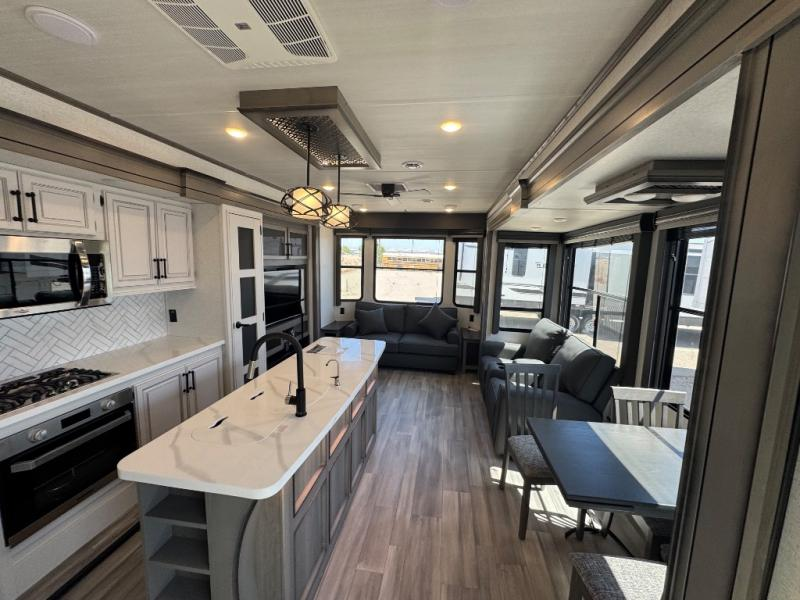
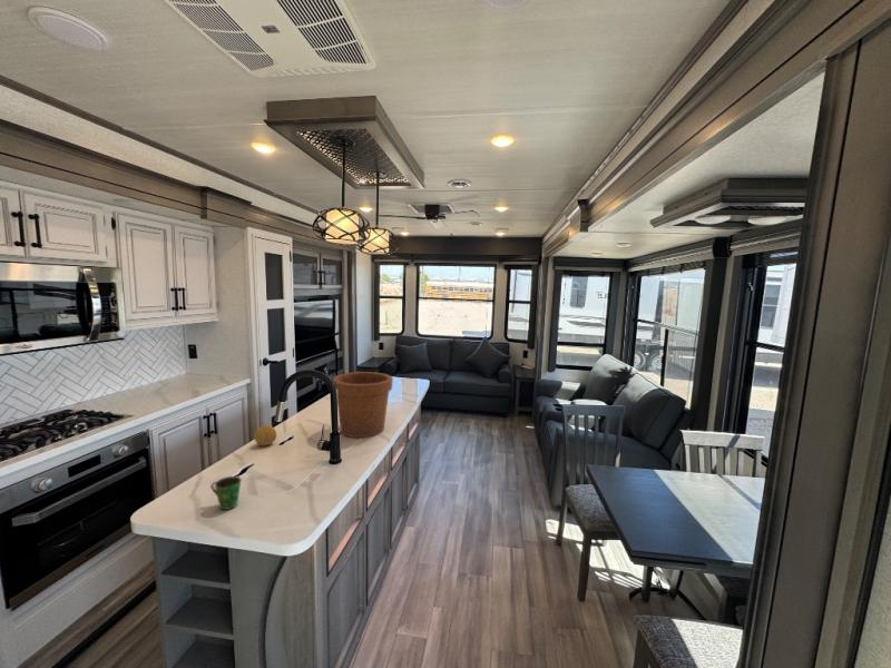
+ fruit (265, 435)
+ flower pot (362, 403)
+ cup (225, 493)
